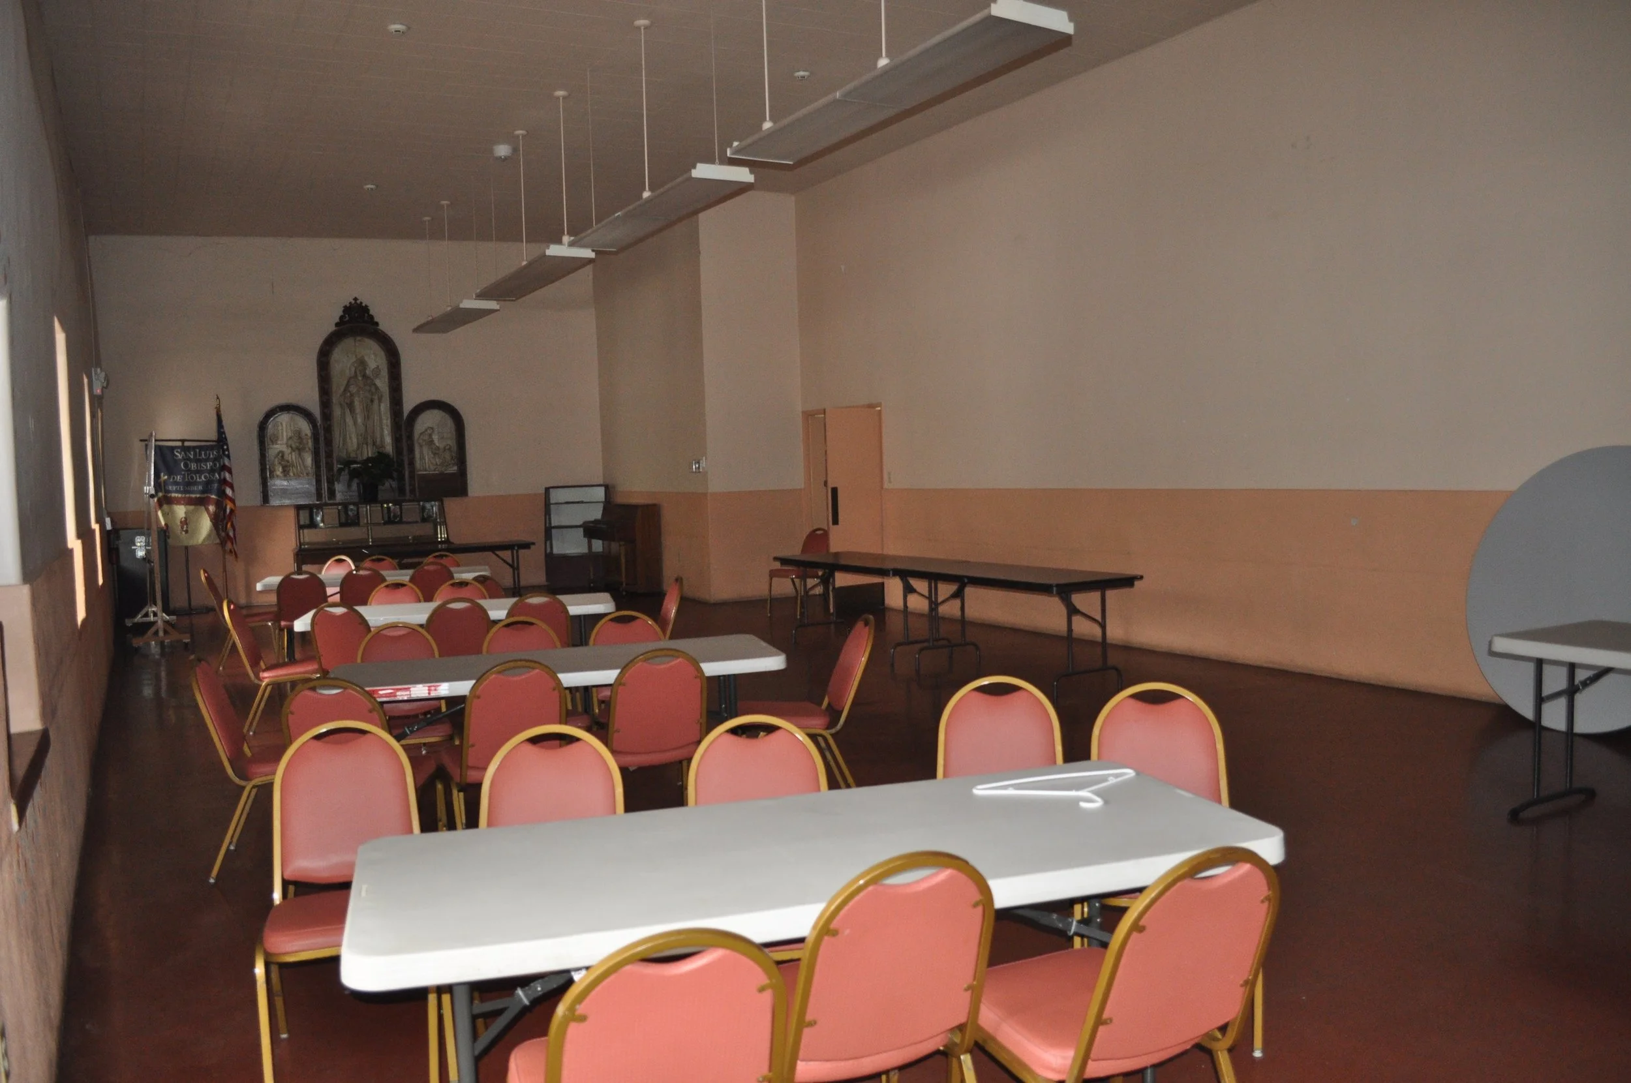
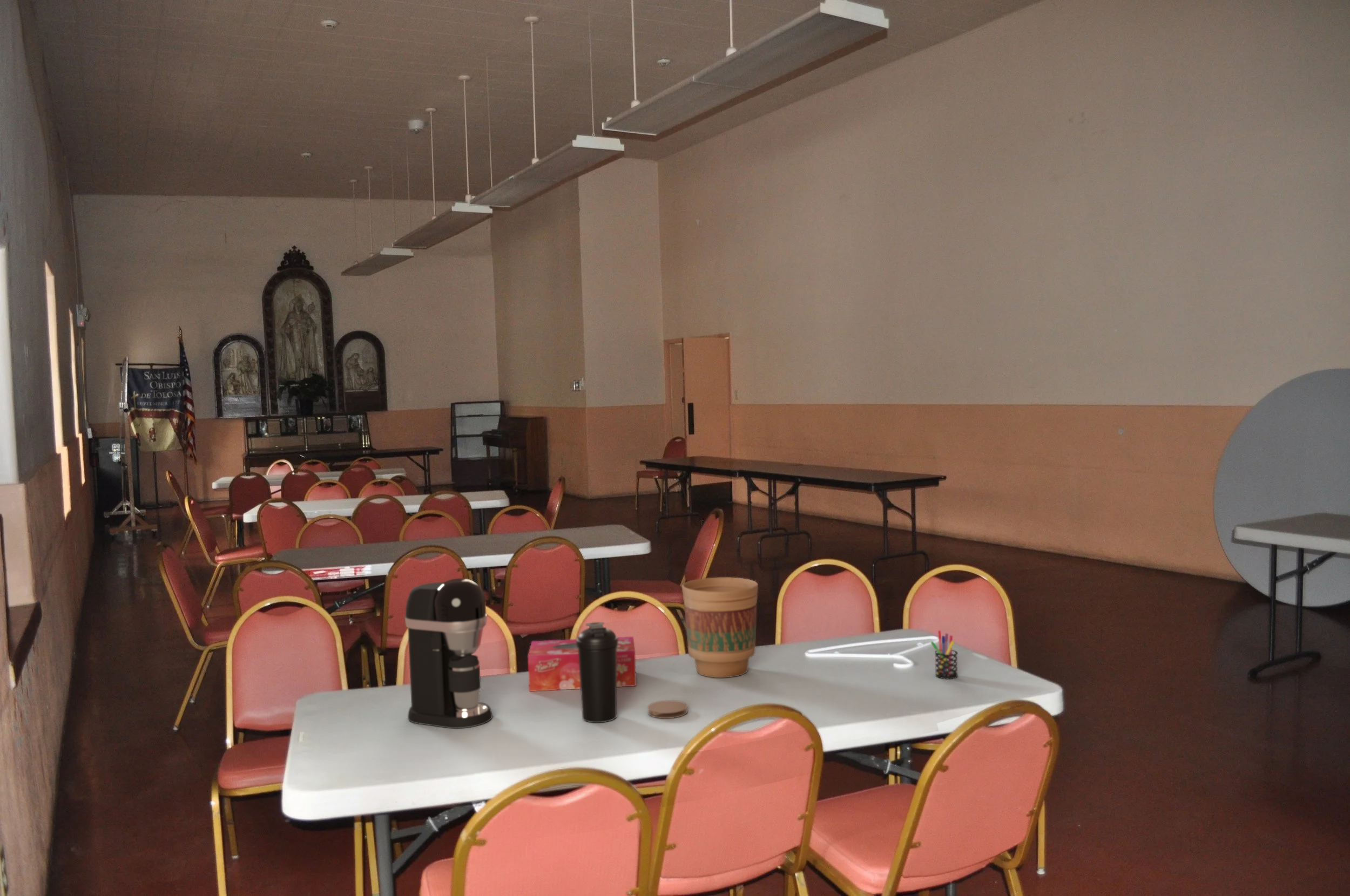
+ pen holder (943, 655)
+ tissue box (578, 663)
+ coffee maker (447, 648)
+ coaster (667, 709)
+ flower pot (721, 627)
+ water bottle (598, 671)
